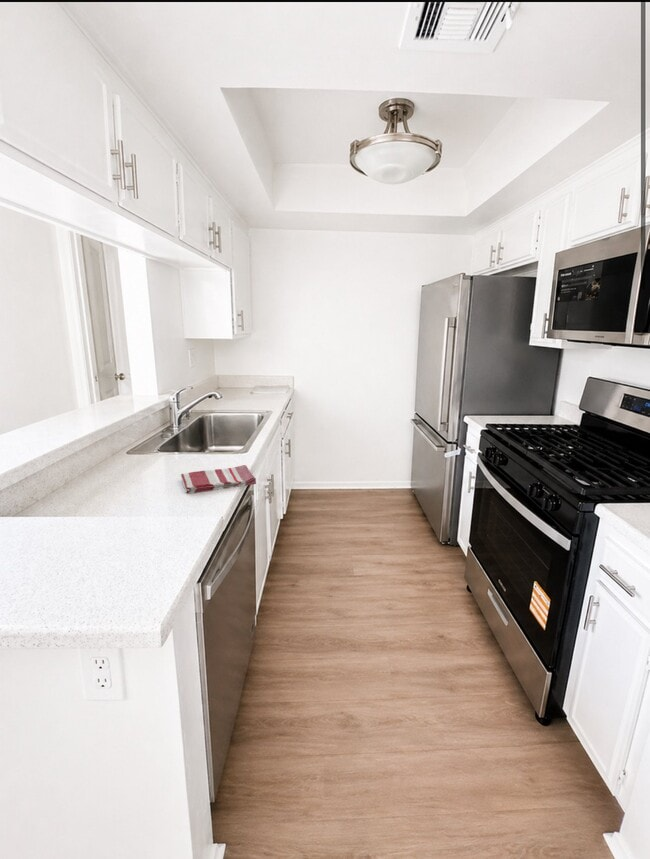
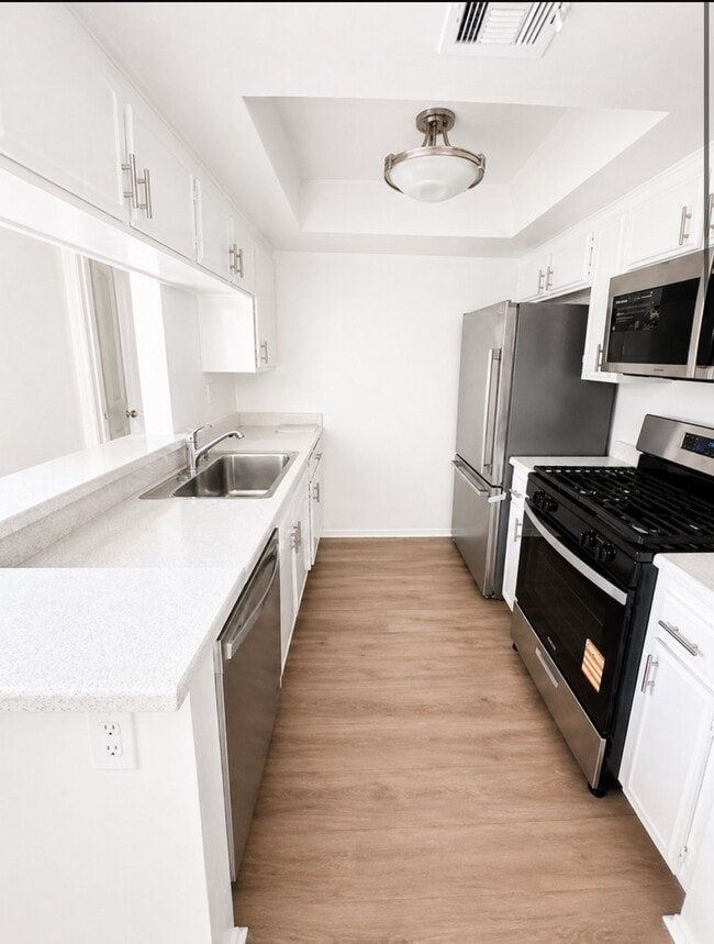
- dish towel (218, 477)
